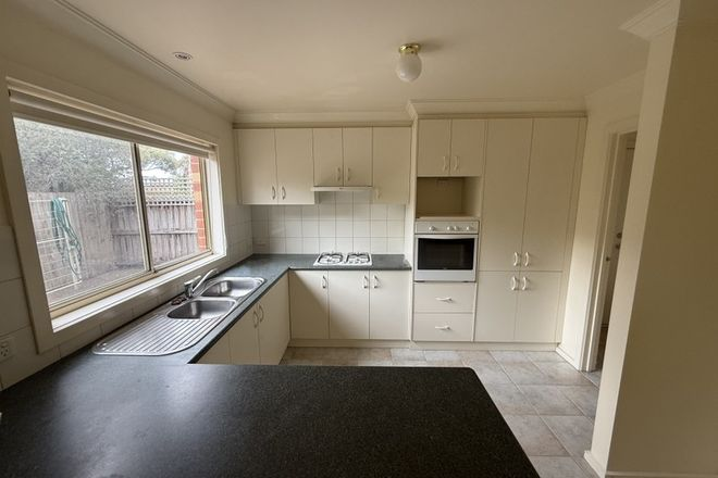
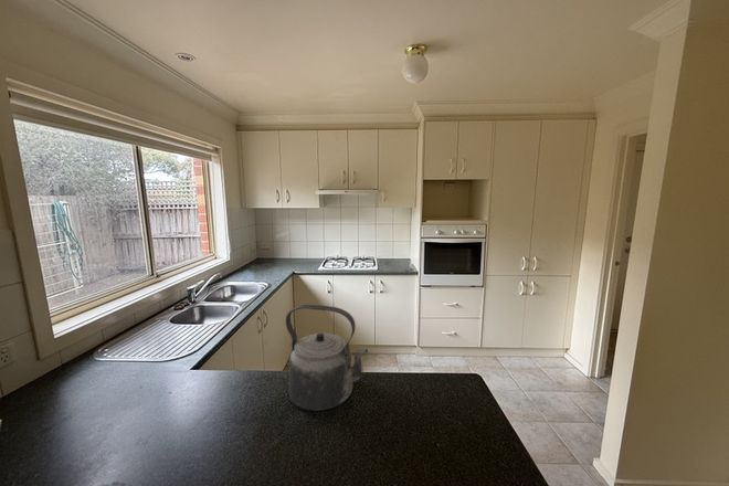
+ kettle (326, 350)
